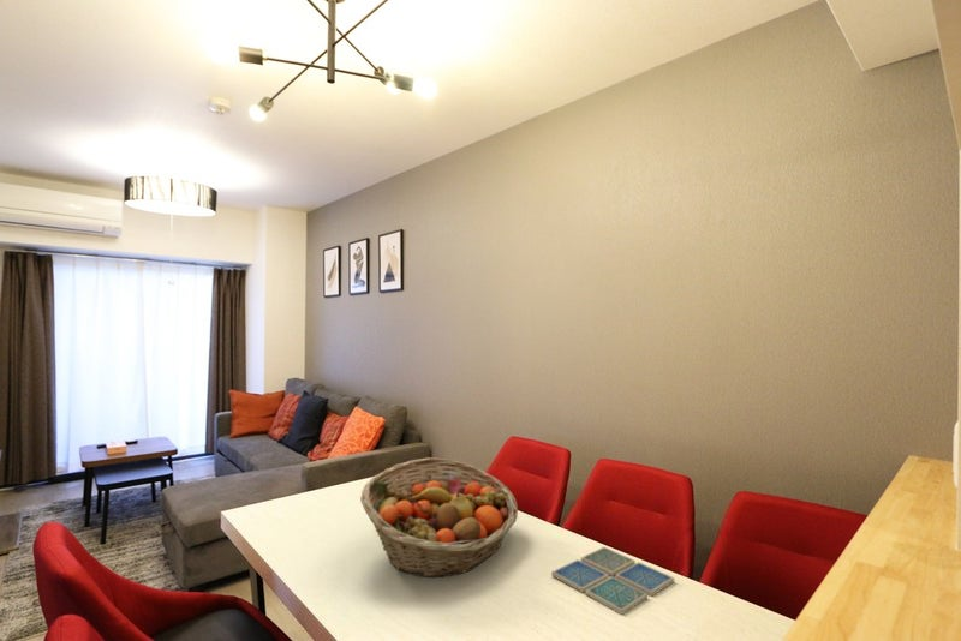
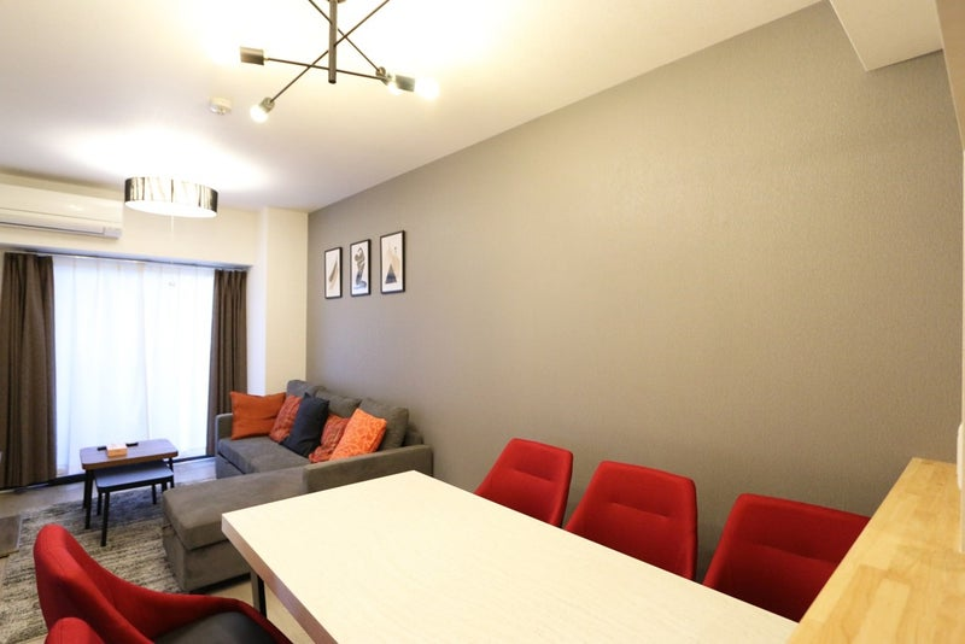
- fruit basket (442, 510)
- drink coaster (611, 576)
